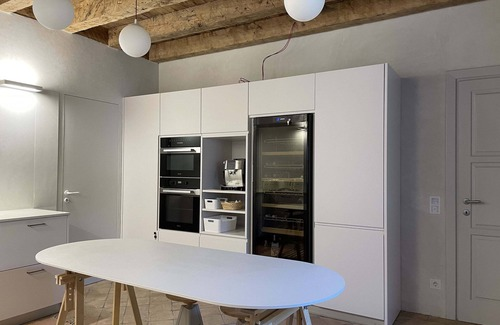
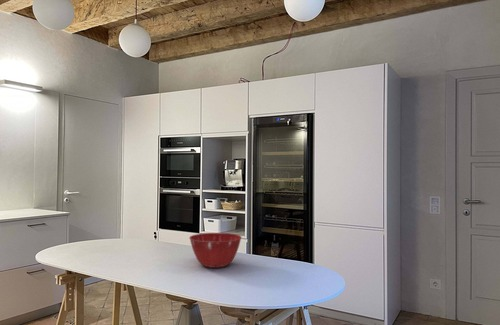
+ mixing bowl (215, 250)
